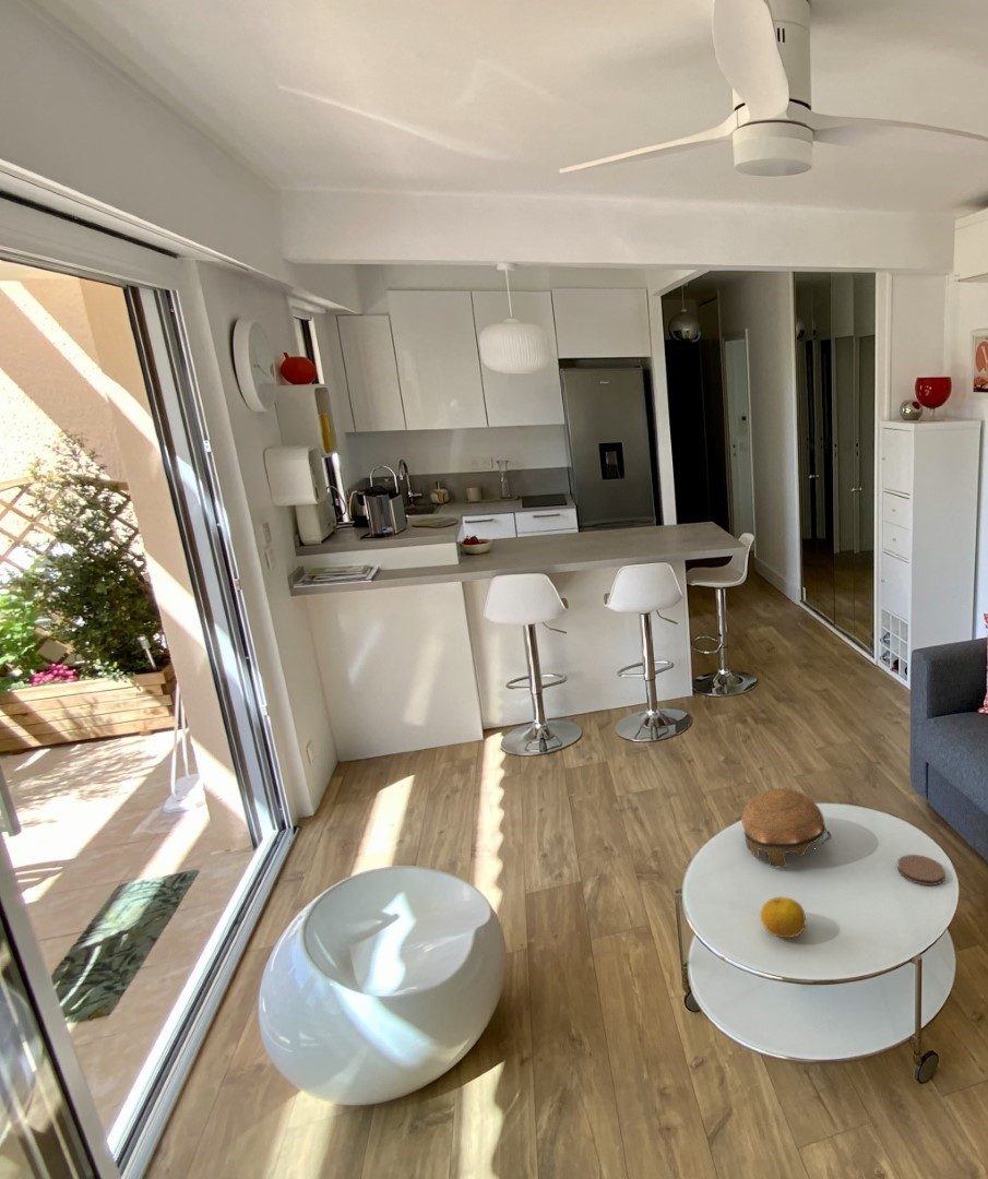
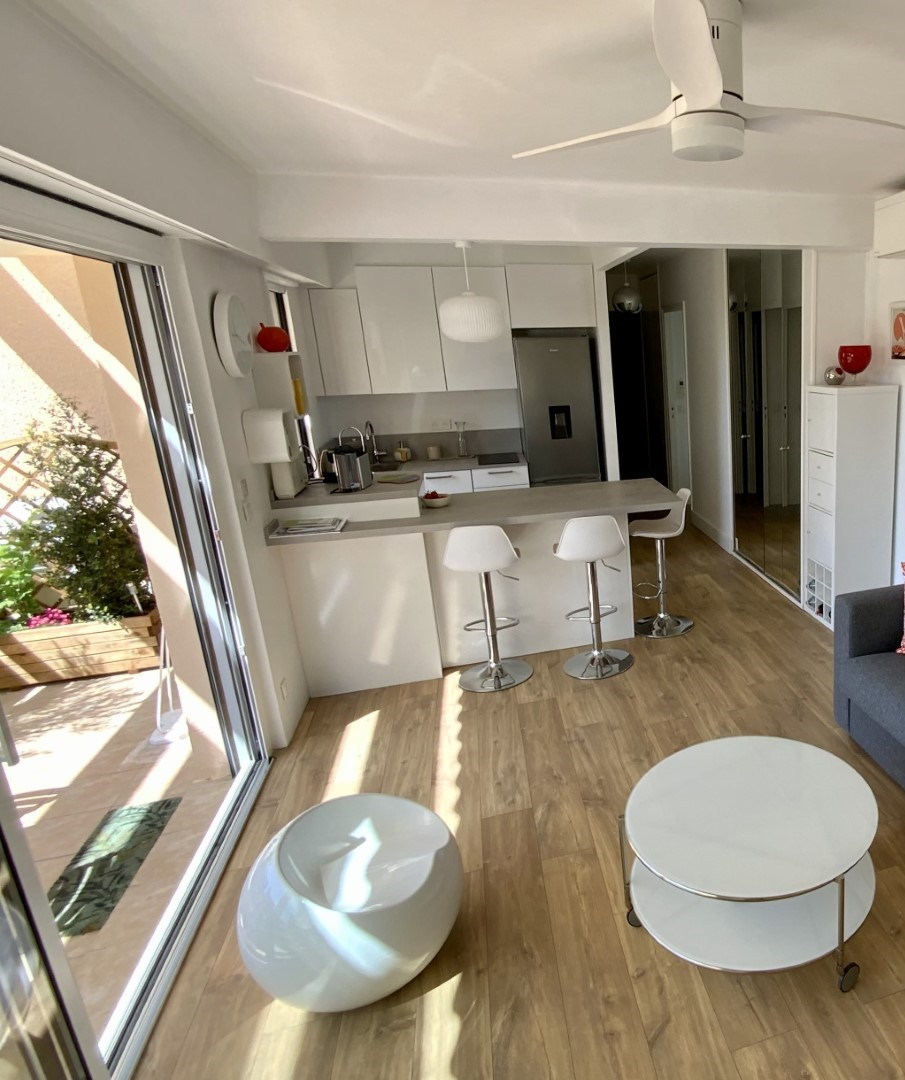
- coaster (920, 869)
- fruit (782, 916)
- decorative bowl (783, 820)
